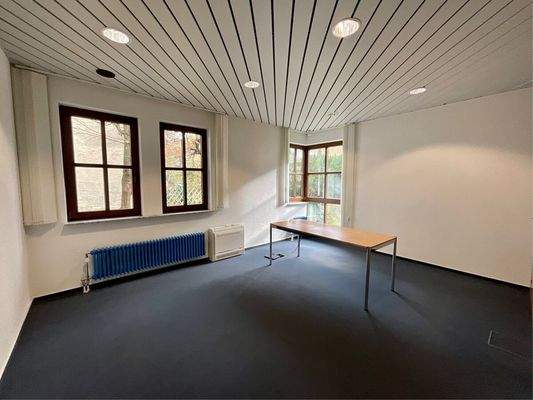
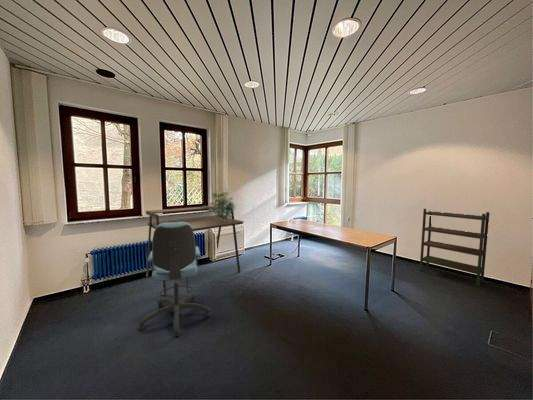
+ bookshelf (450, 244)
+ desk (195, 230)
+ office chair (175, 269)
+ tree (219, 206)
